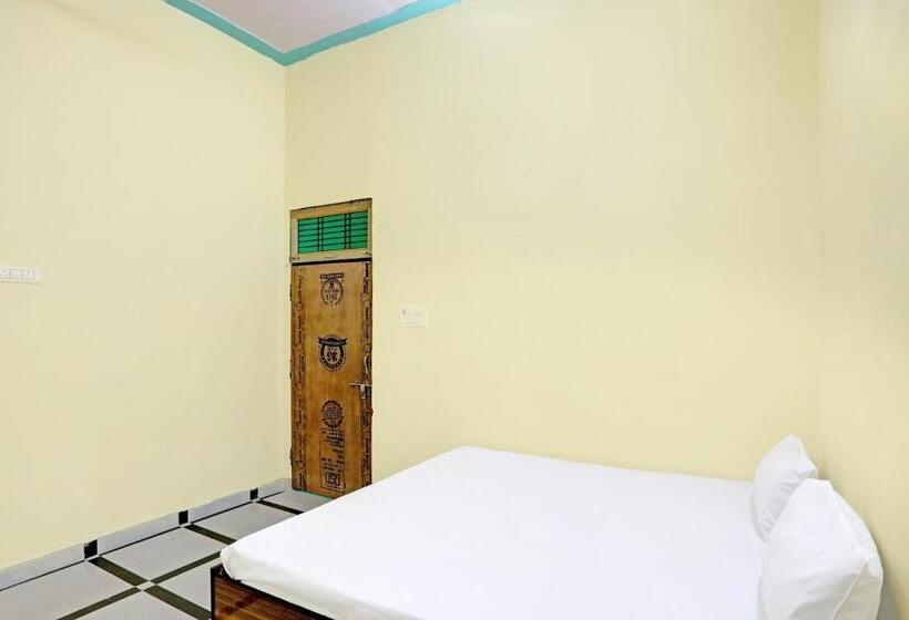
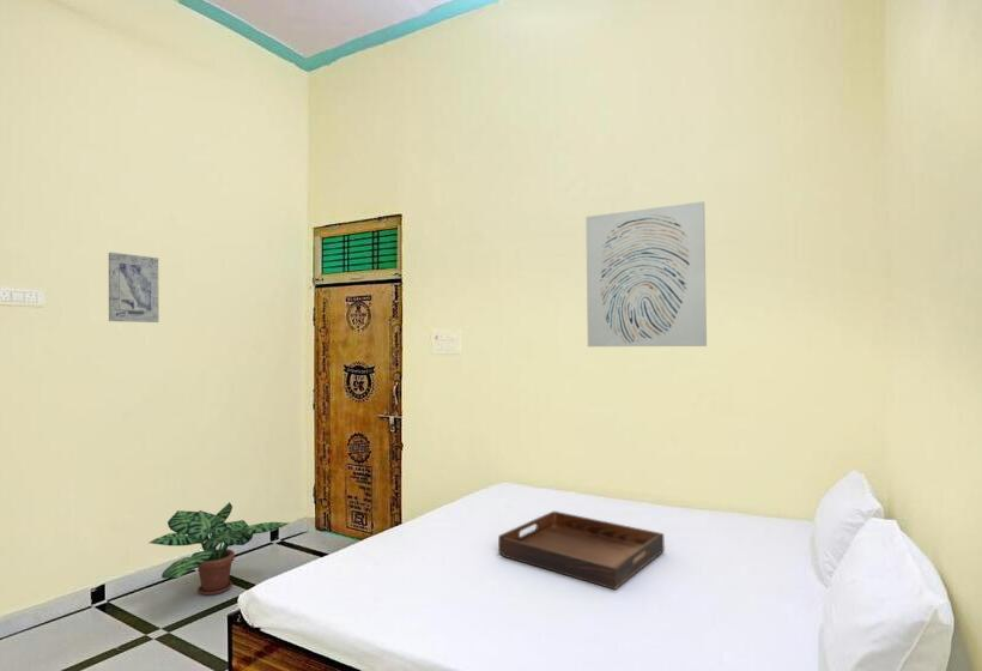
+ wall art (643, 278)
+ serving tray (580, 544)
+ wall art (134, 288)
+ potted plant (207, 543)
